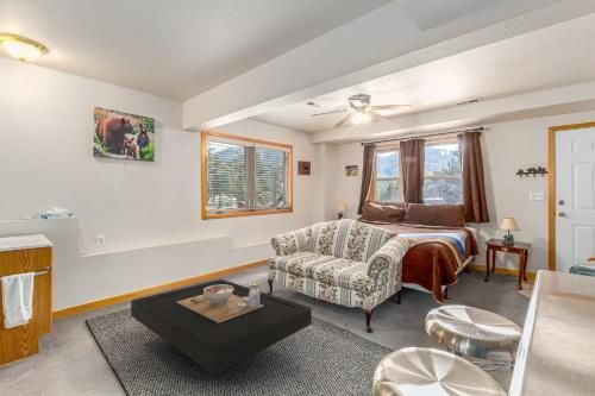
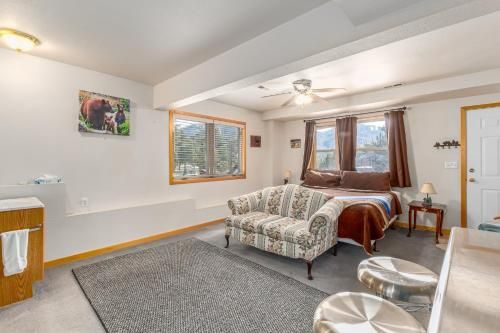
- coffee table (218, 314)
